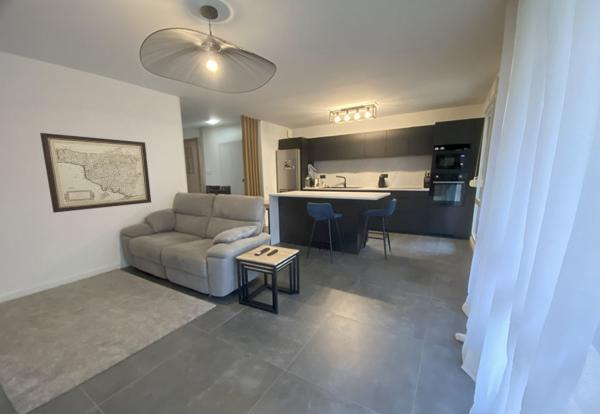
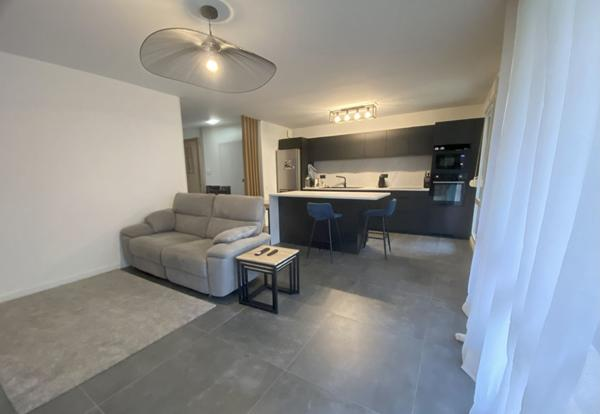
- wall art (104, 173)
